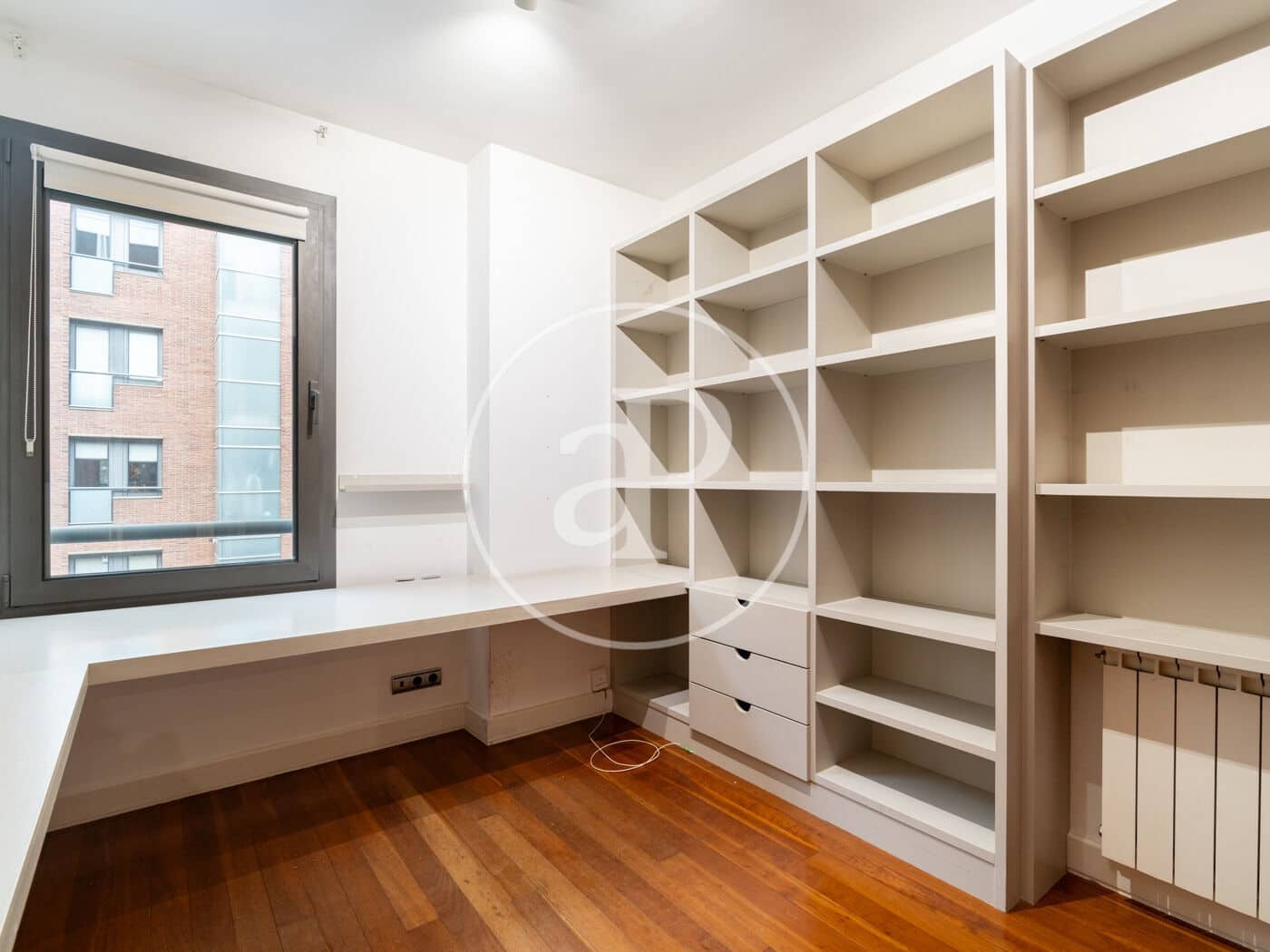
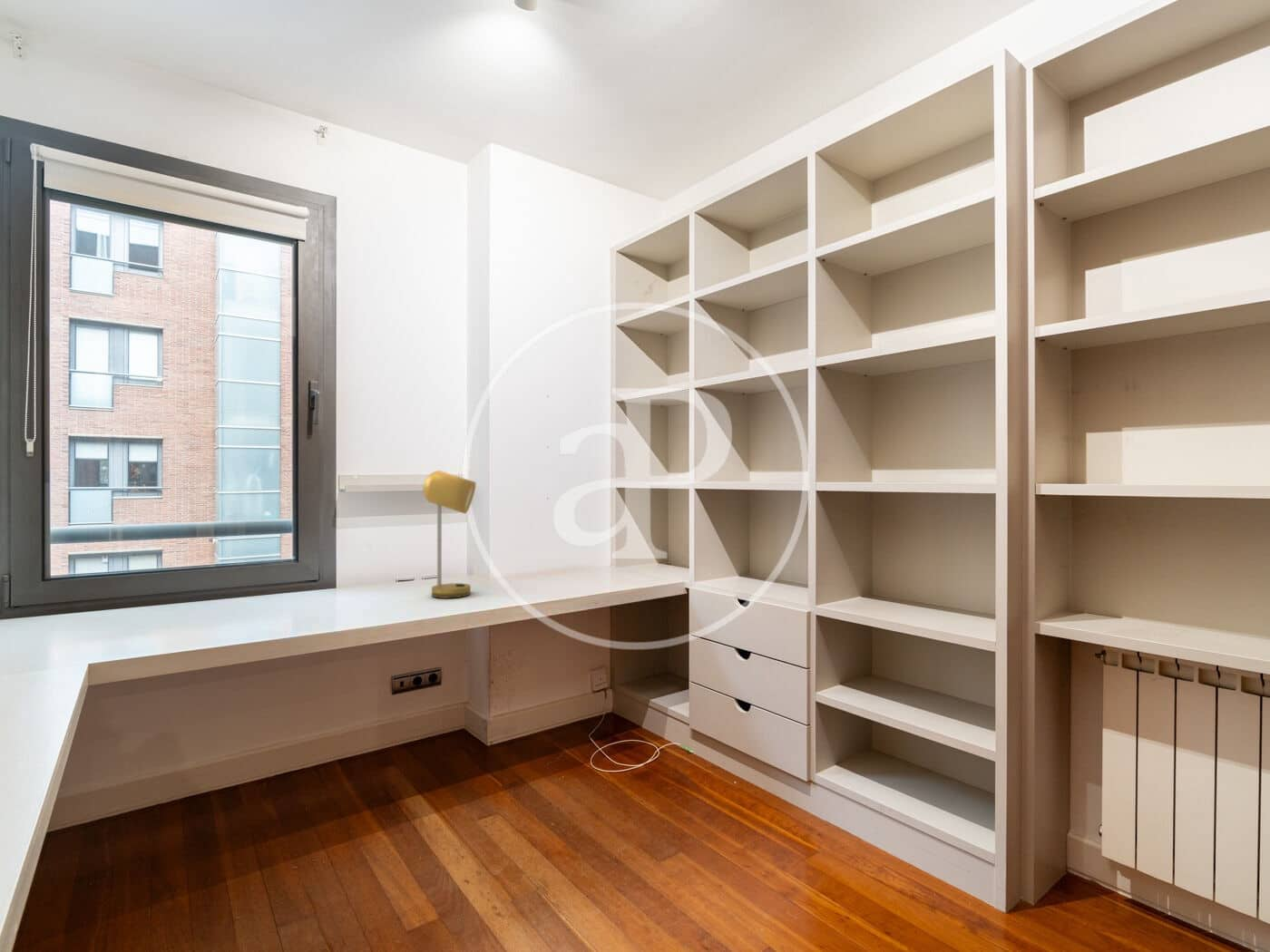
+ desk lamp (441, 532)
